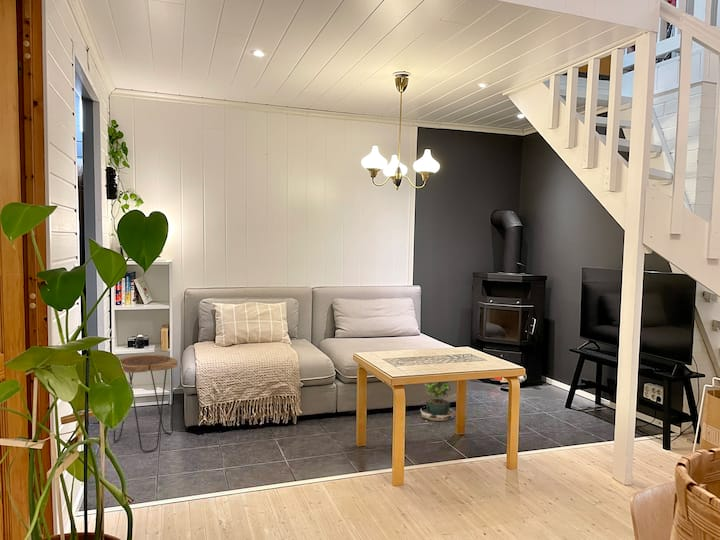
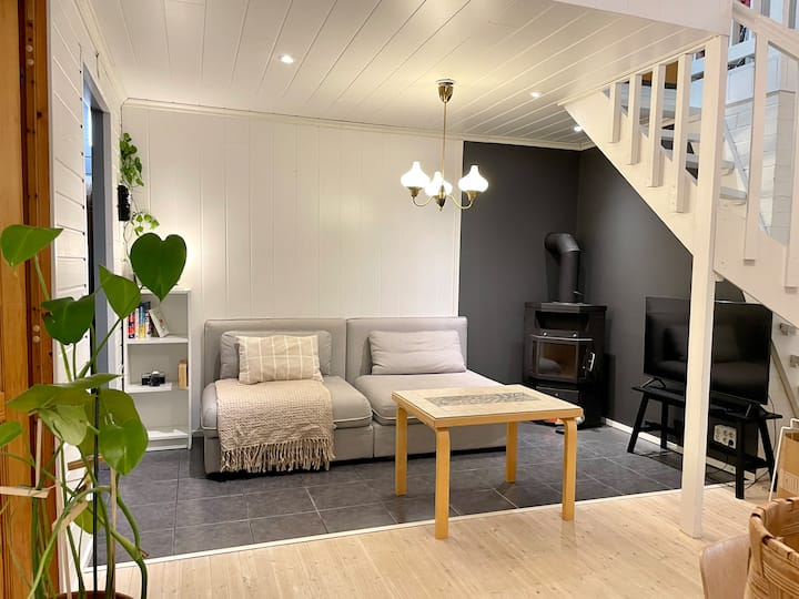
- potted plant (438, 395)
- side table (156, 399)
